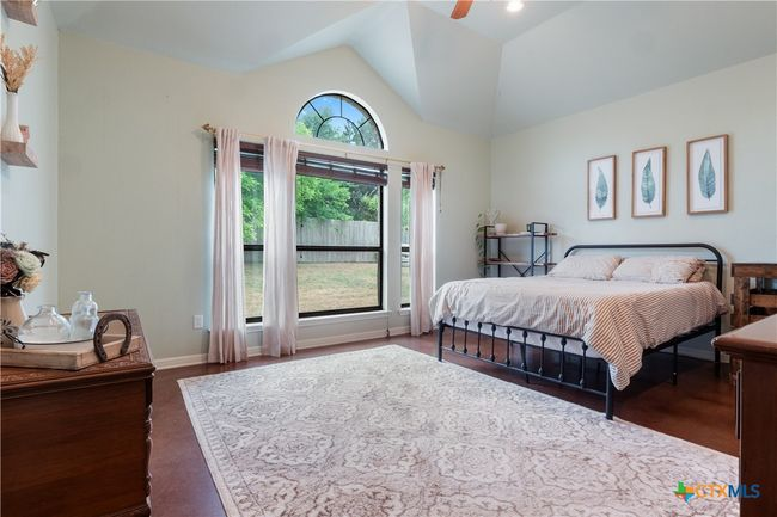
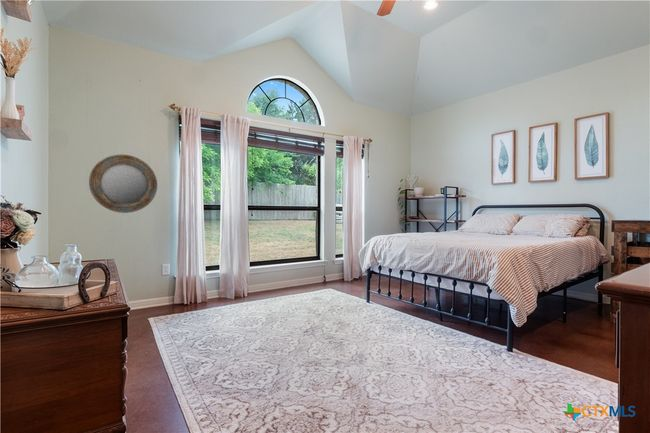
+ home mirror (124, 183)
